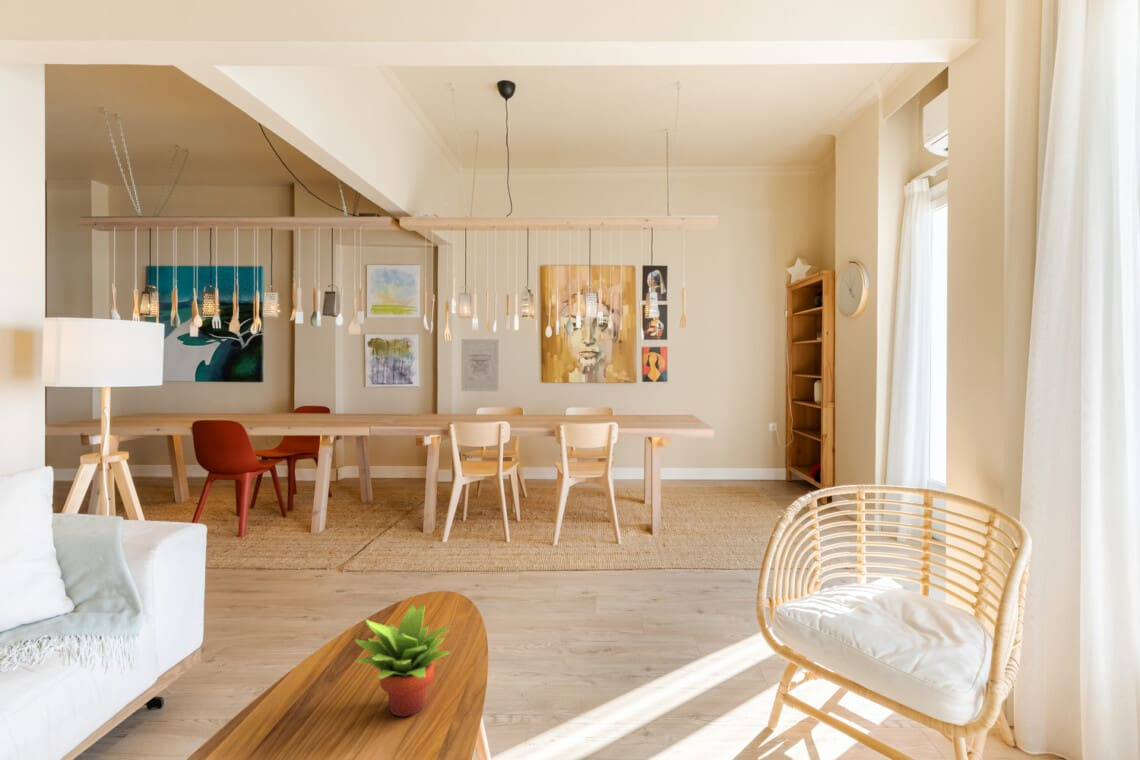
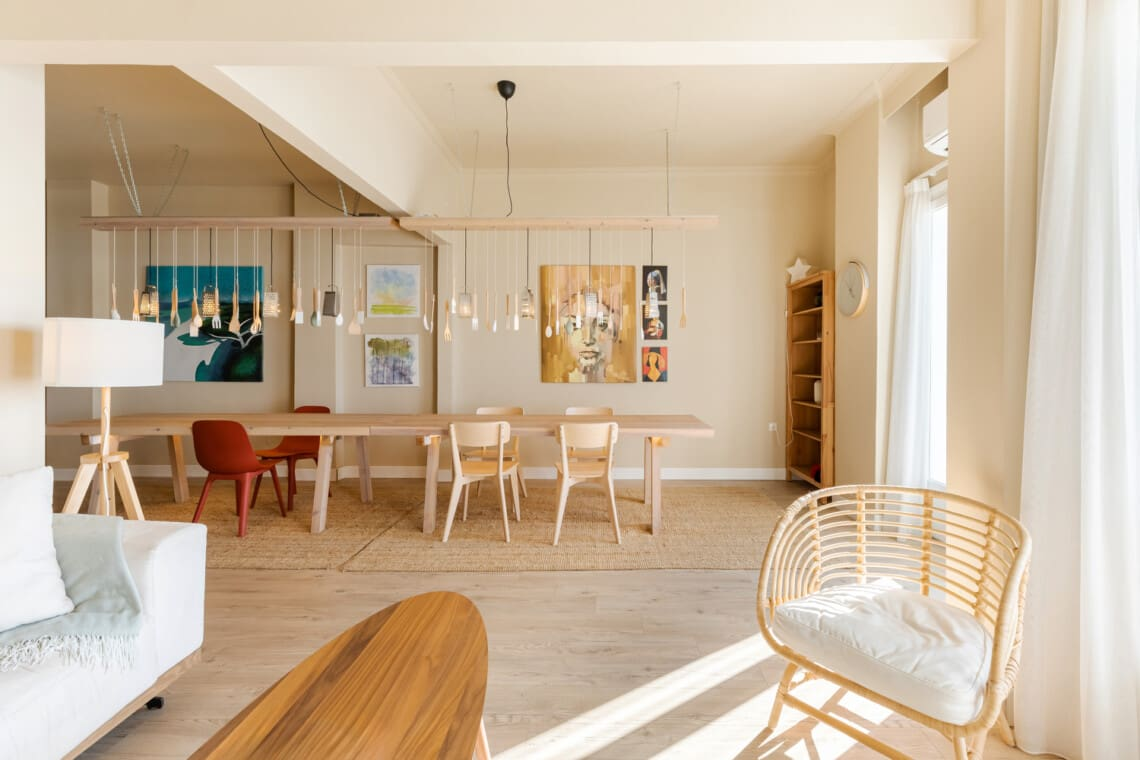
- wall art (480, 365)
- succulent plant (403, 660)
